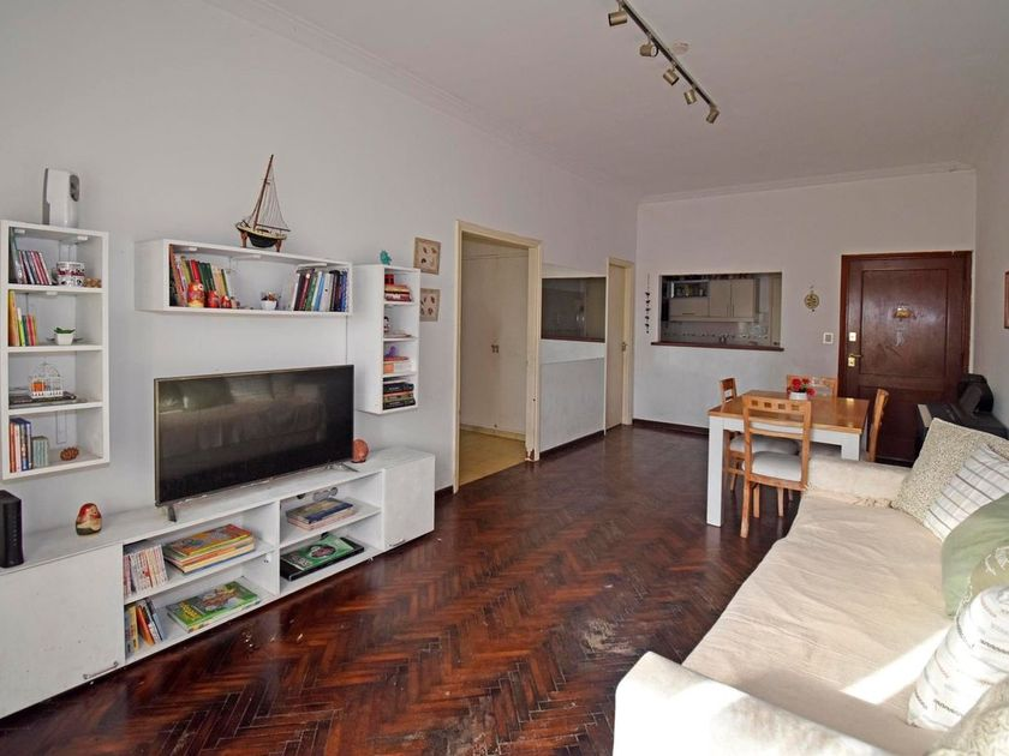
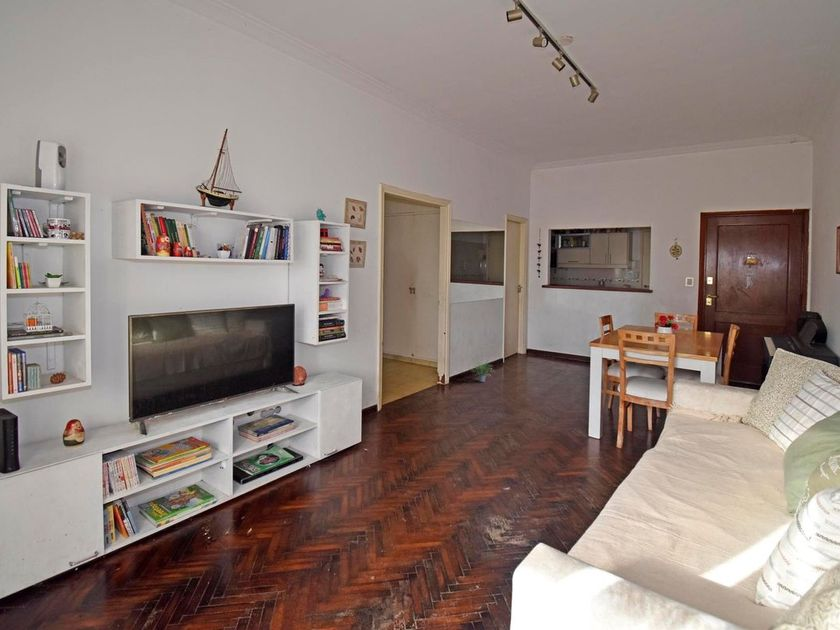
+ potted plant (480, 368)
